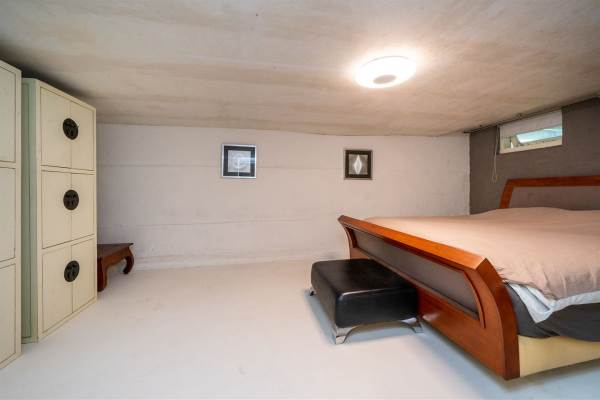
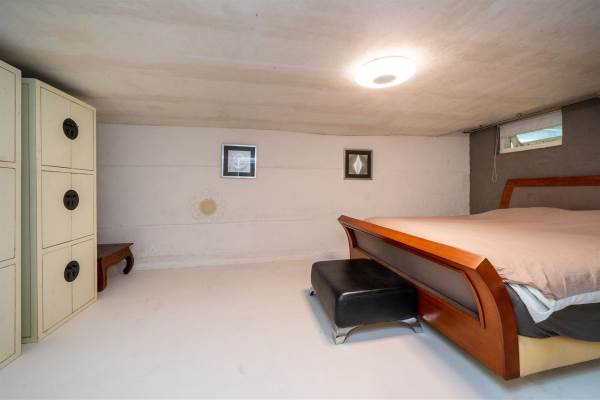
+ decorative wall piece (208, 206)
